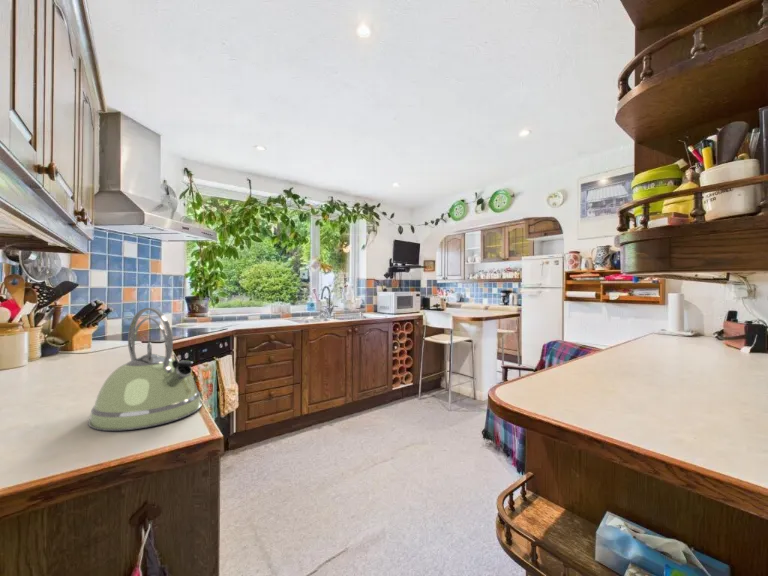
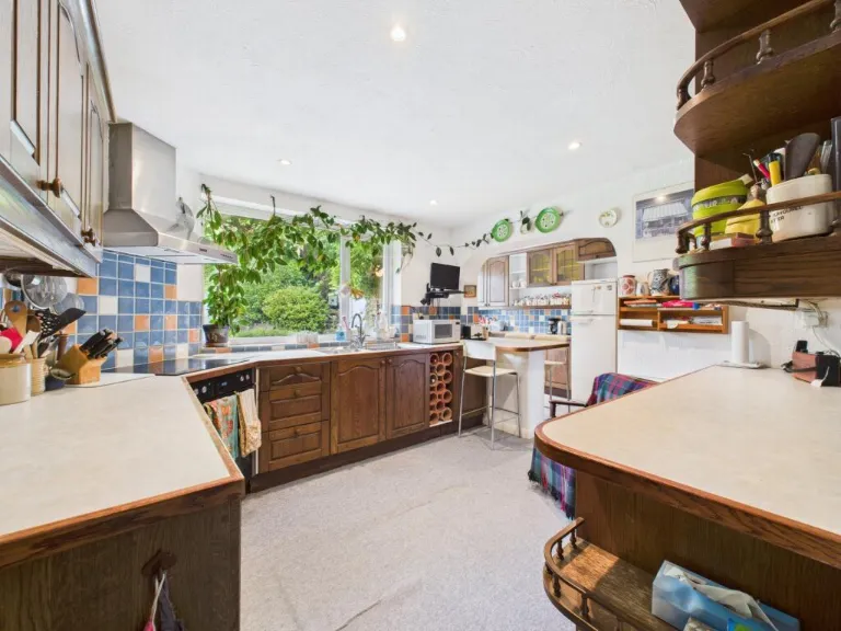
- kettle (153, 360)
